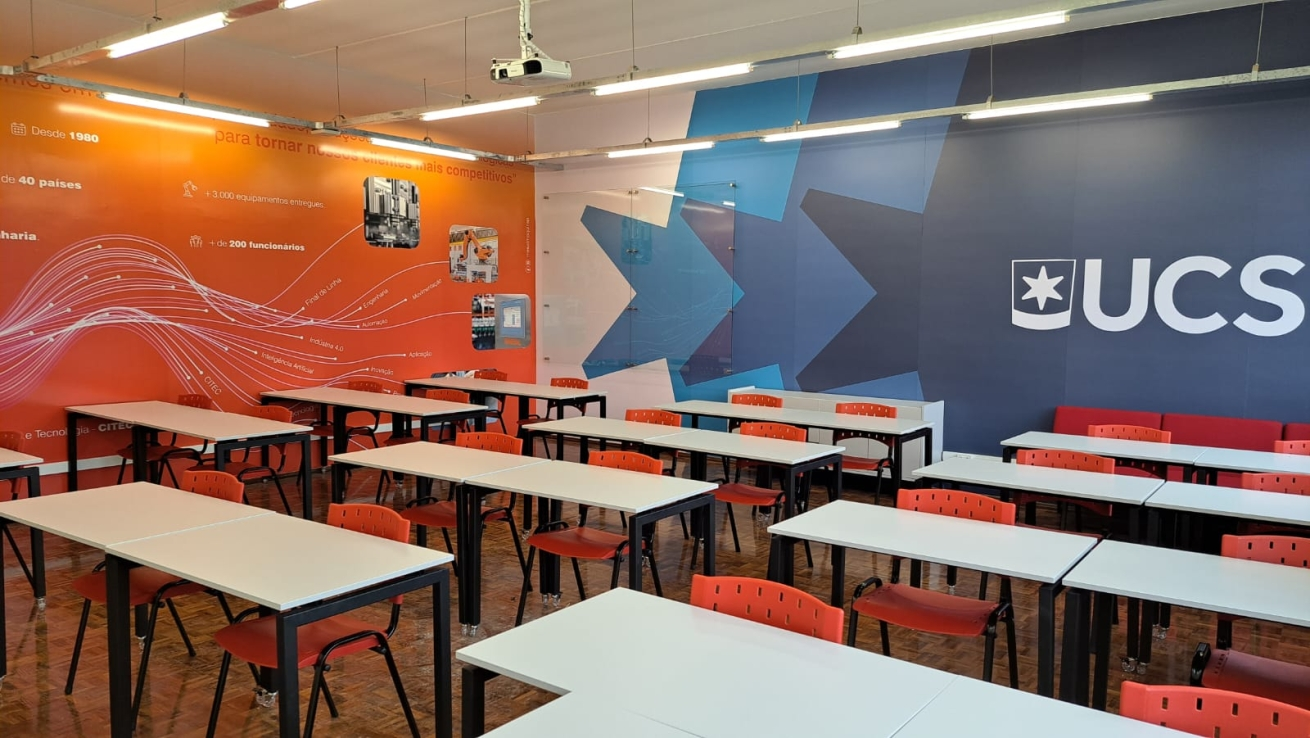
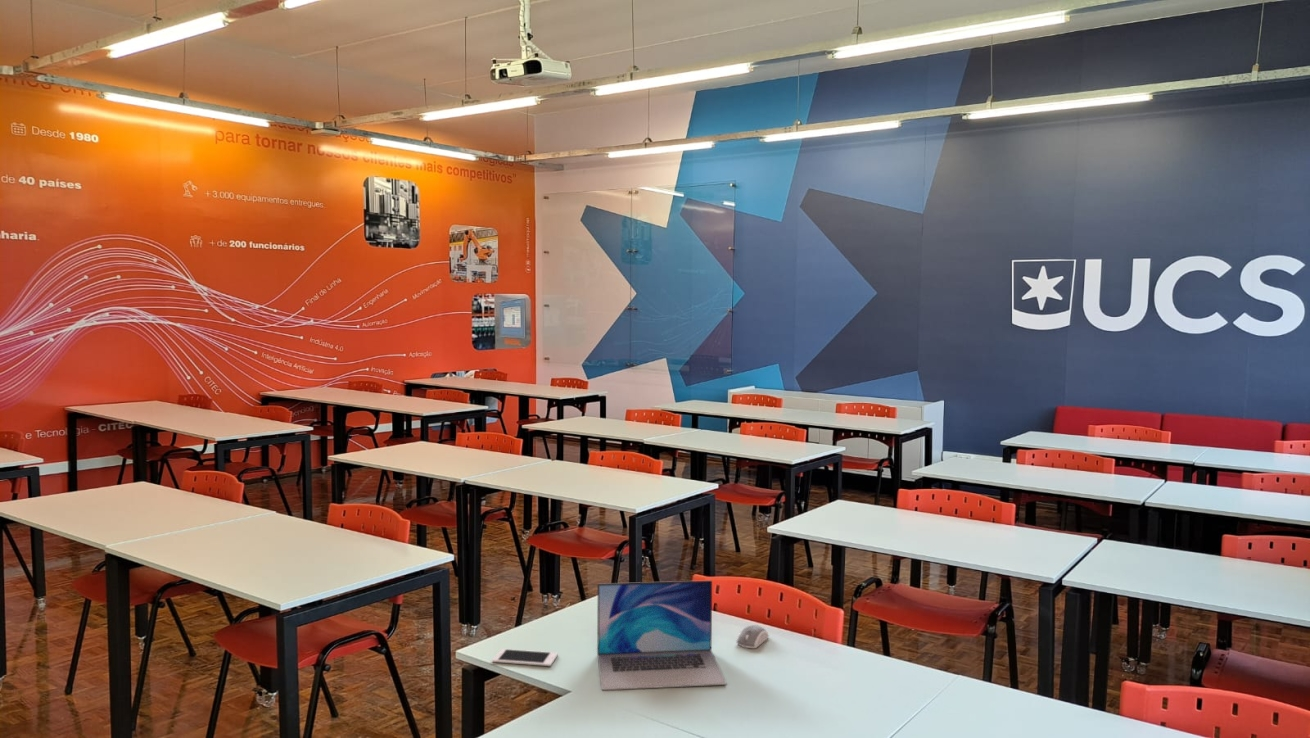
+ computer mouse (753, 633)
+ laptop (659, 632)
+ cell phone (525, 657)
